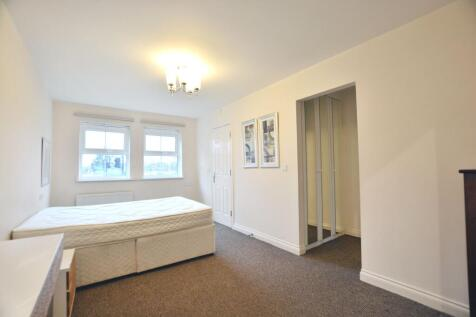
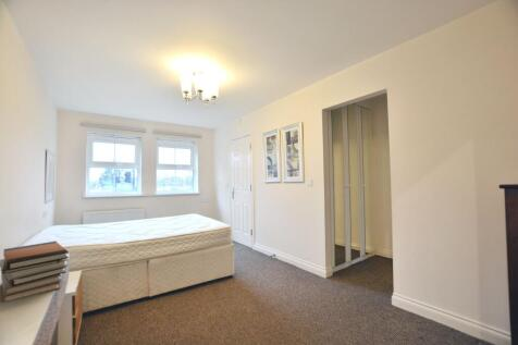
+ book stack (33, 267)
